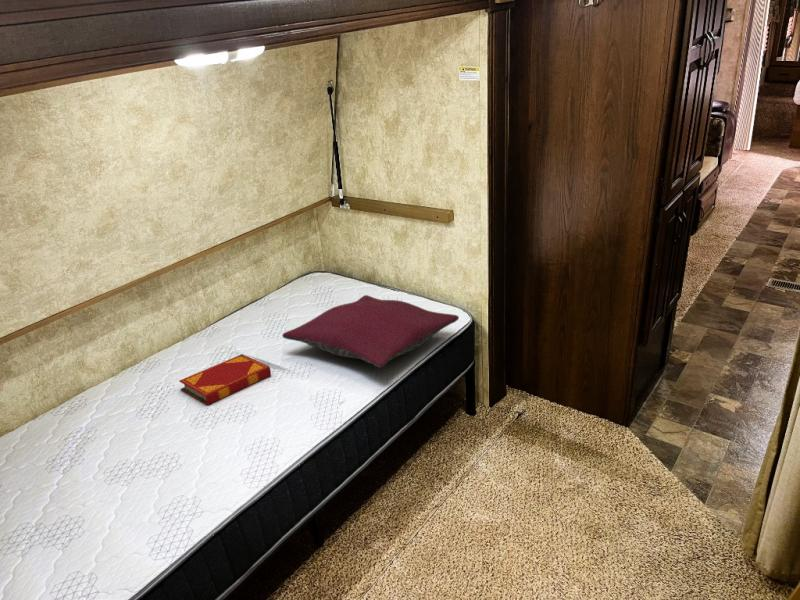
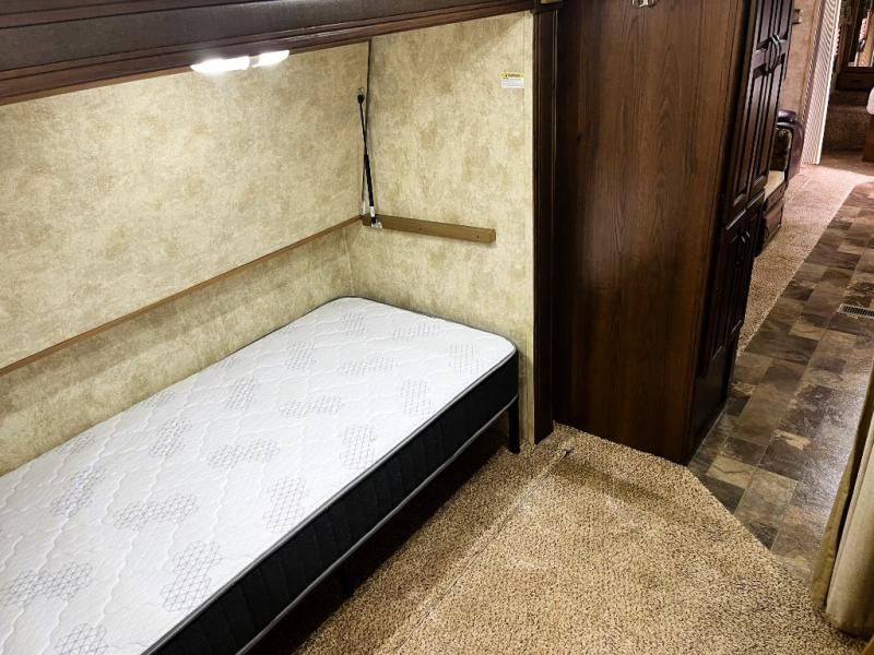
- hardback book (226, 378)
- pillow (372, 326)
